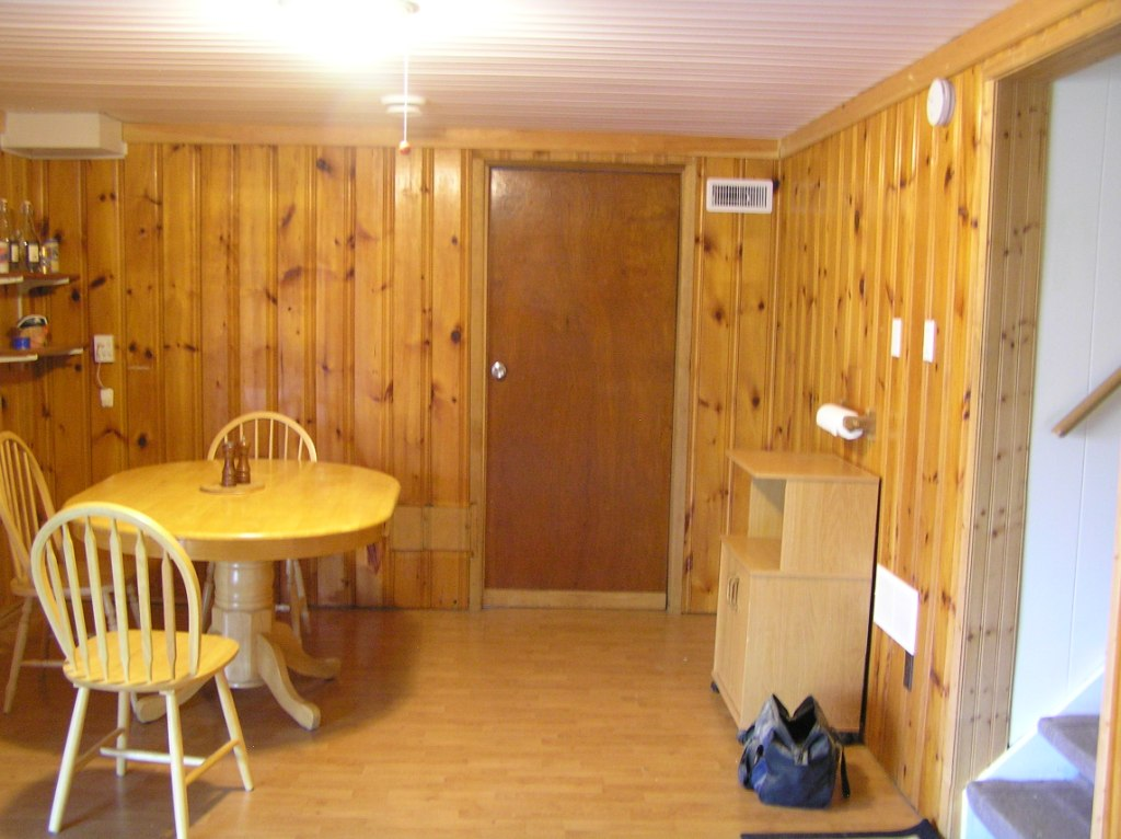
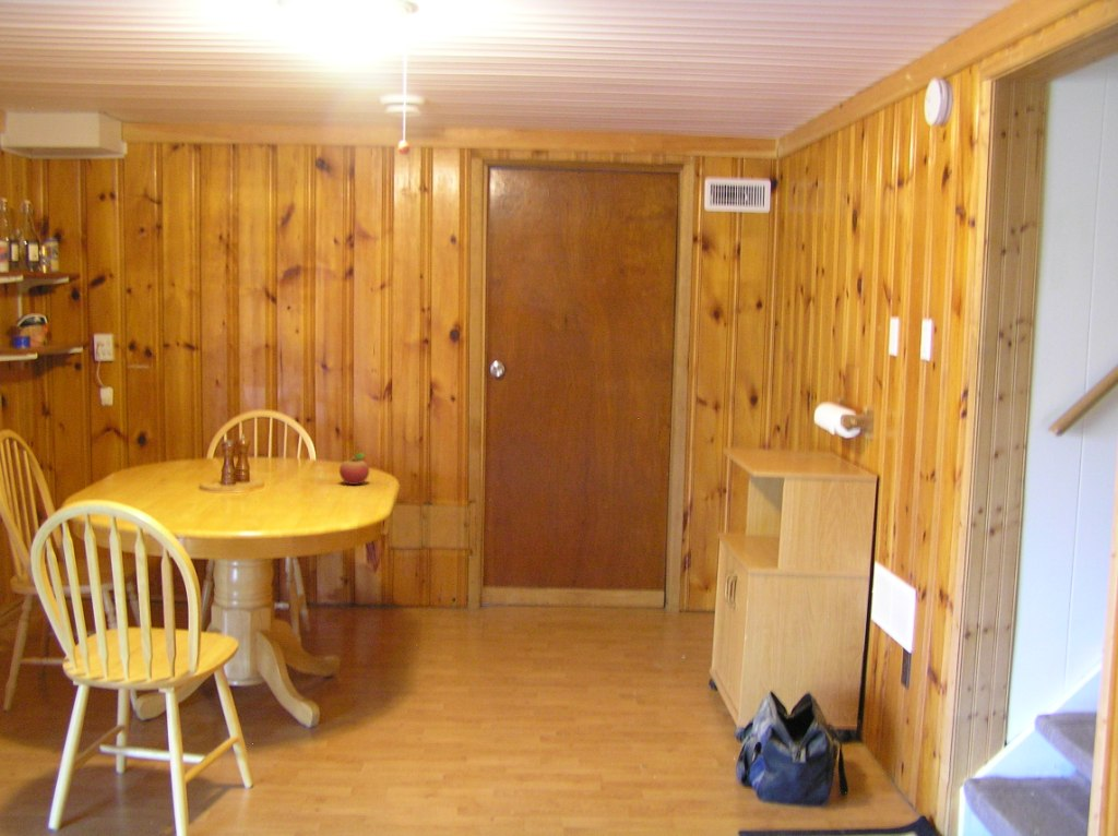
+ fruit (354, 468)
